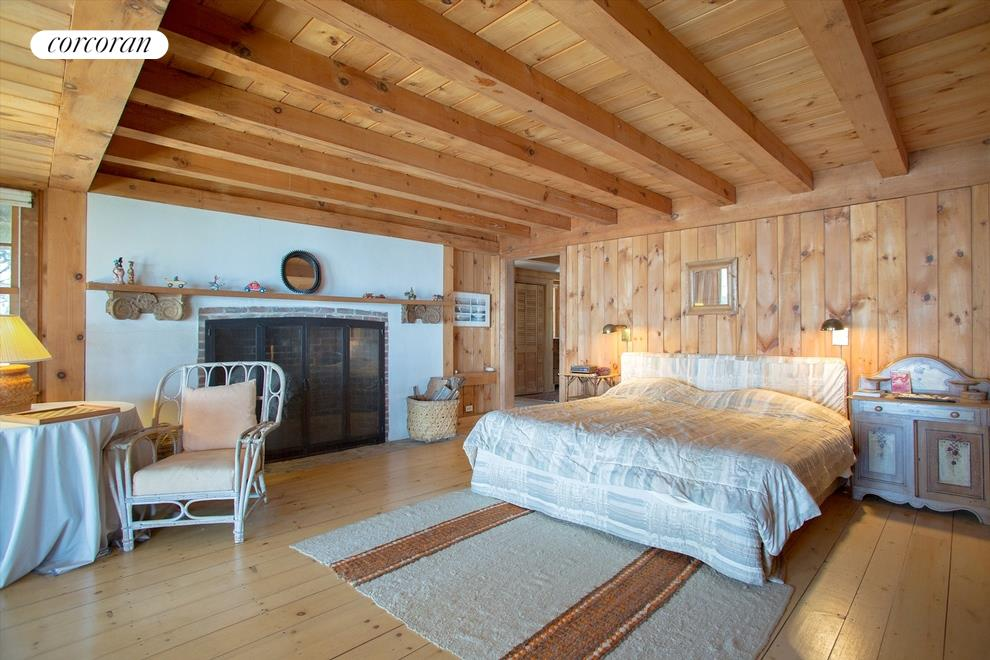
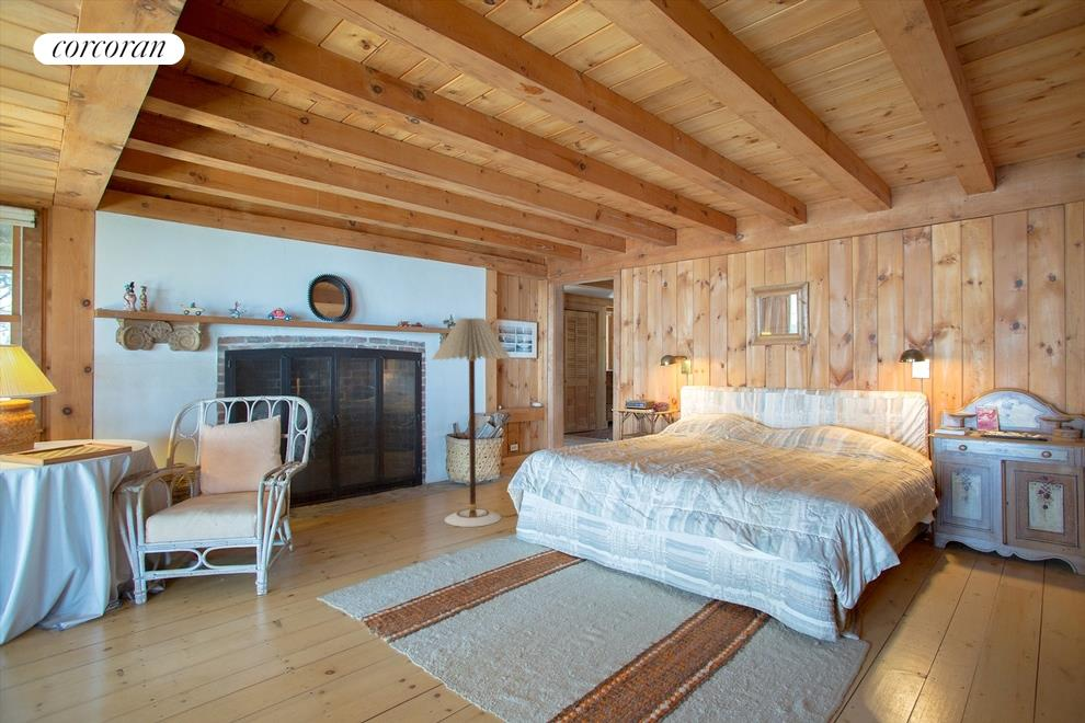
+ floor lamp (471, 418)
